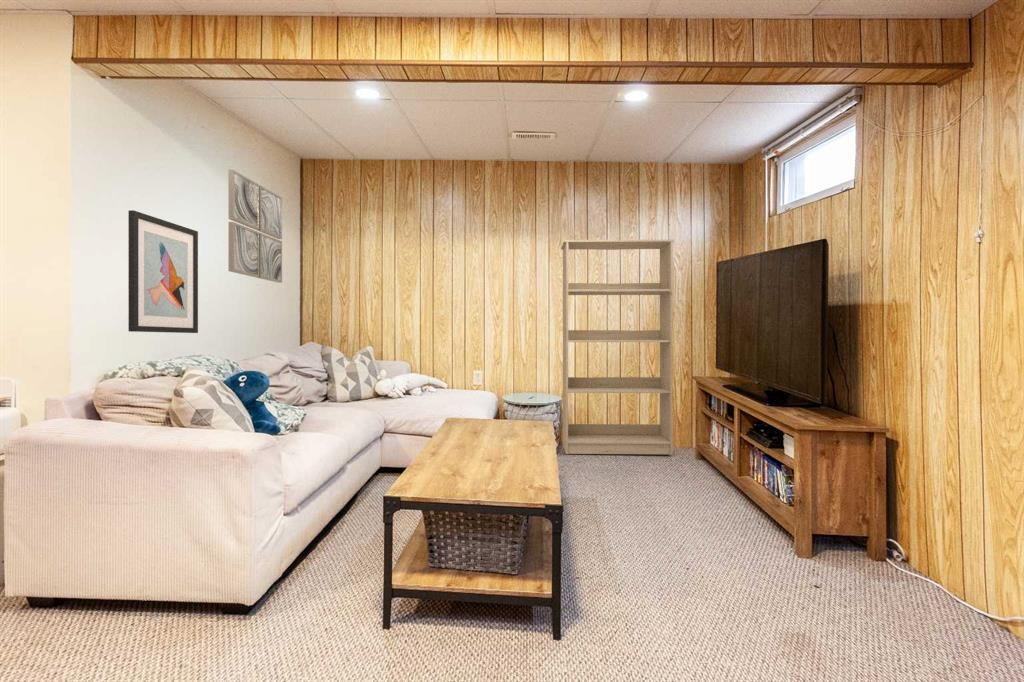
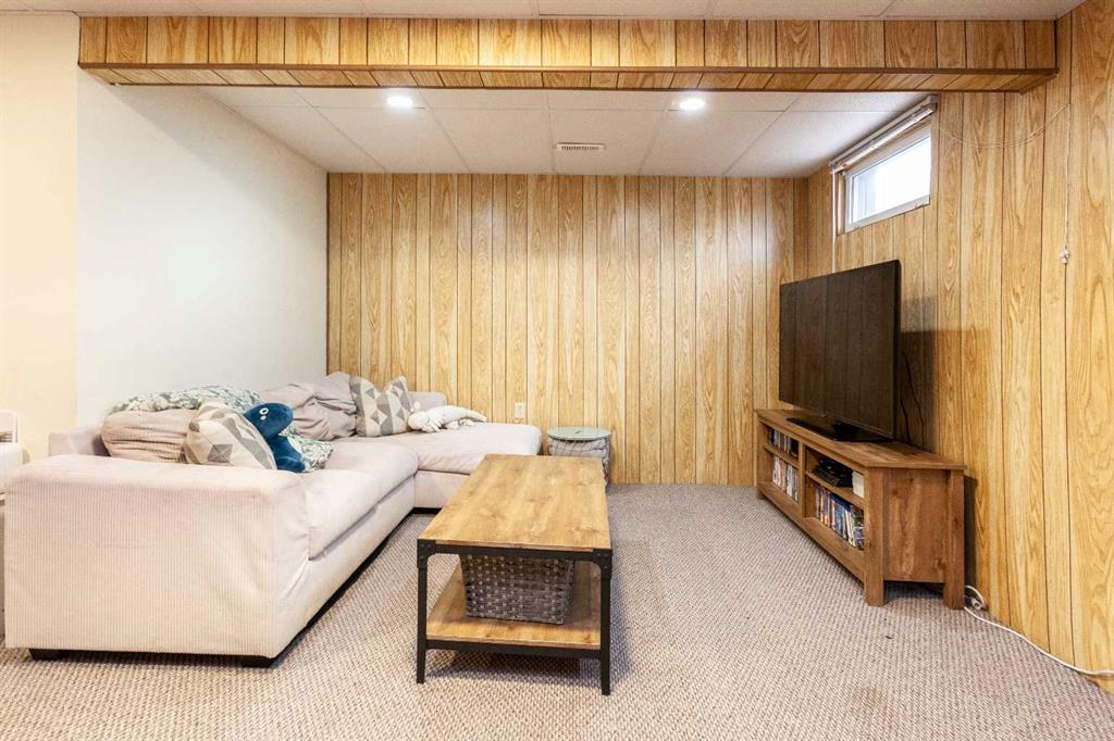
- wall art (257, 230)
- wall art (166, 277)
- bookcase (615, 341)
